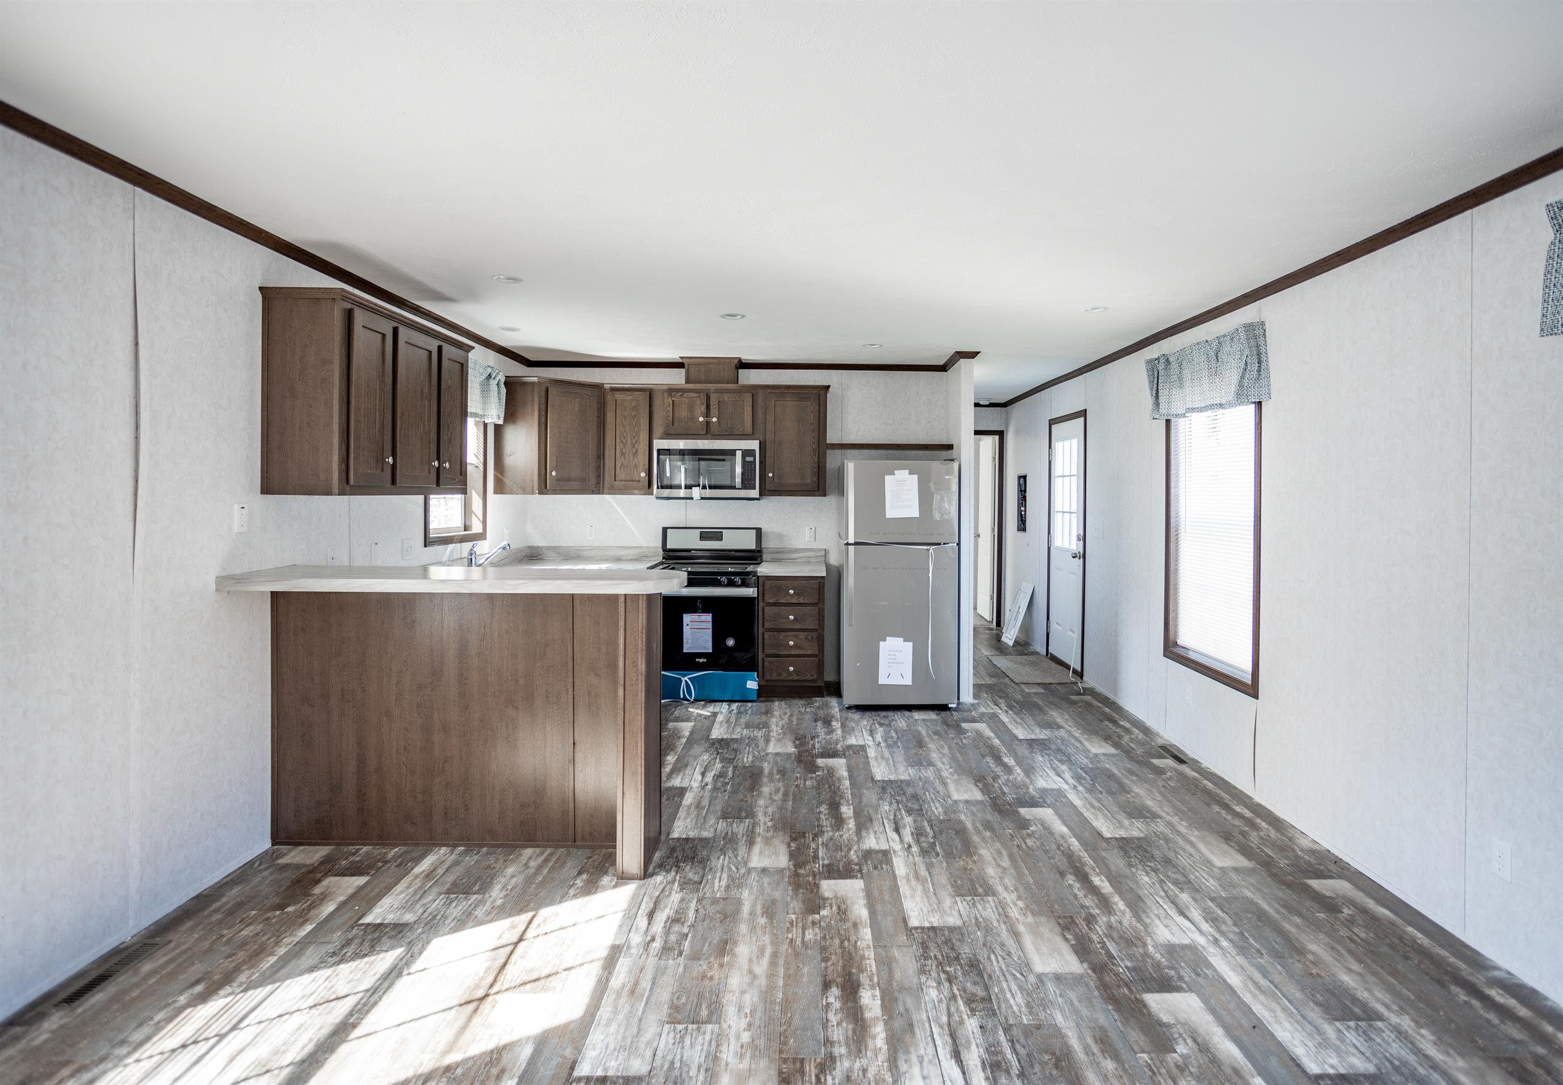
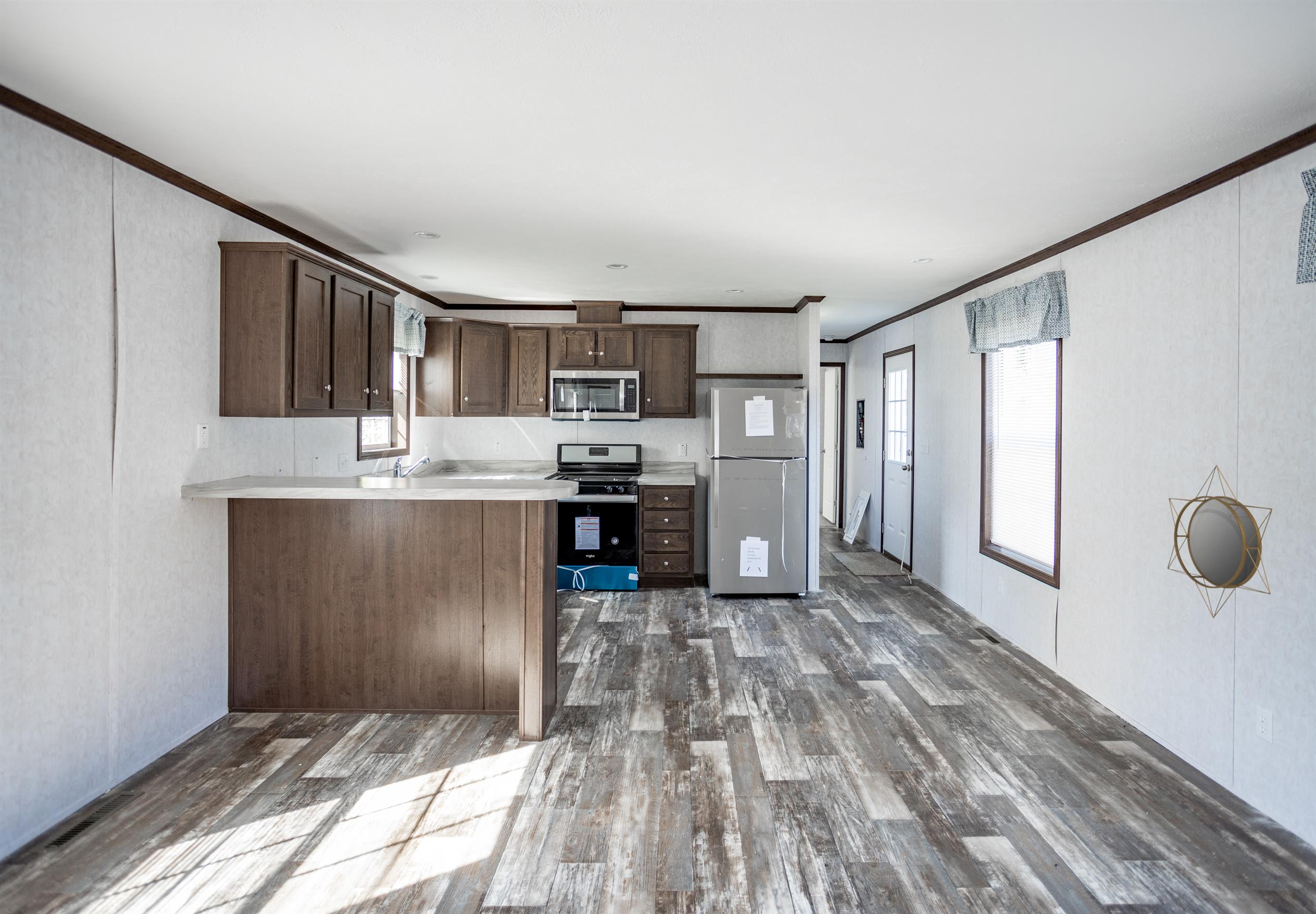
+ home mirror (1215, 542)
